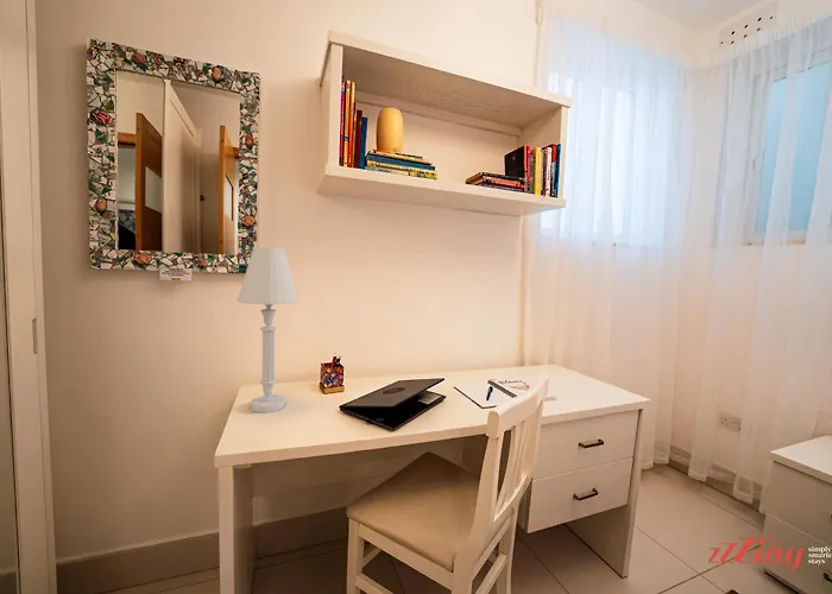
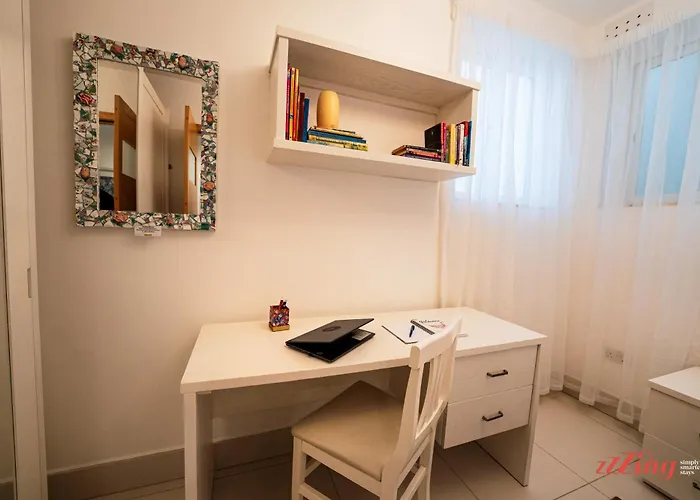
- table lamp (267, 328)
